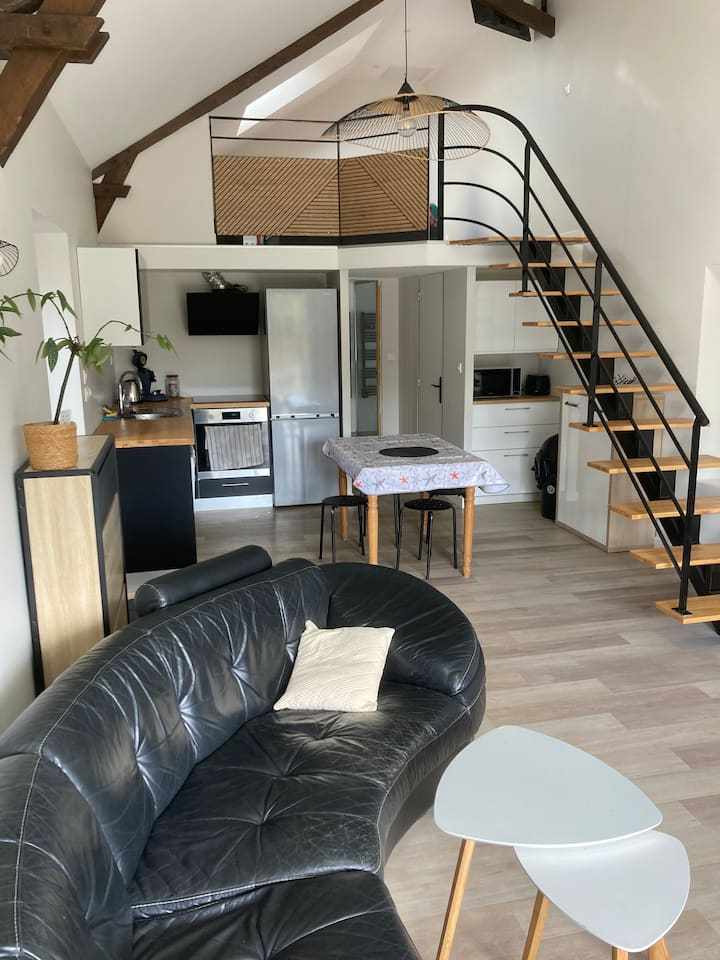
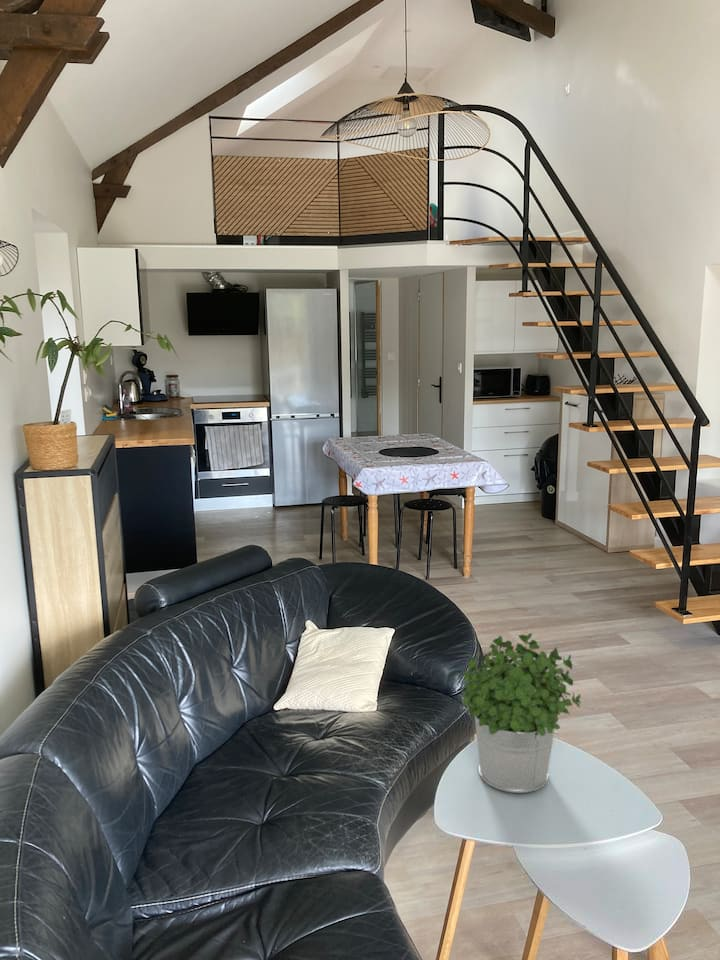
+ potted plant (517, 706)
